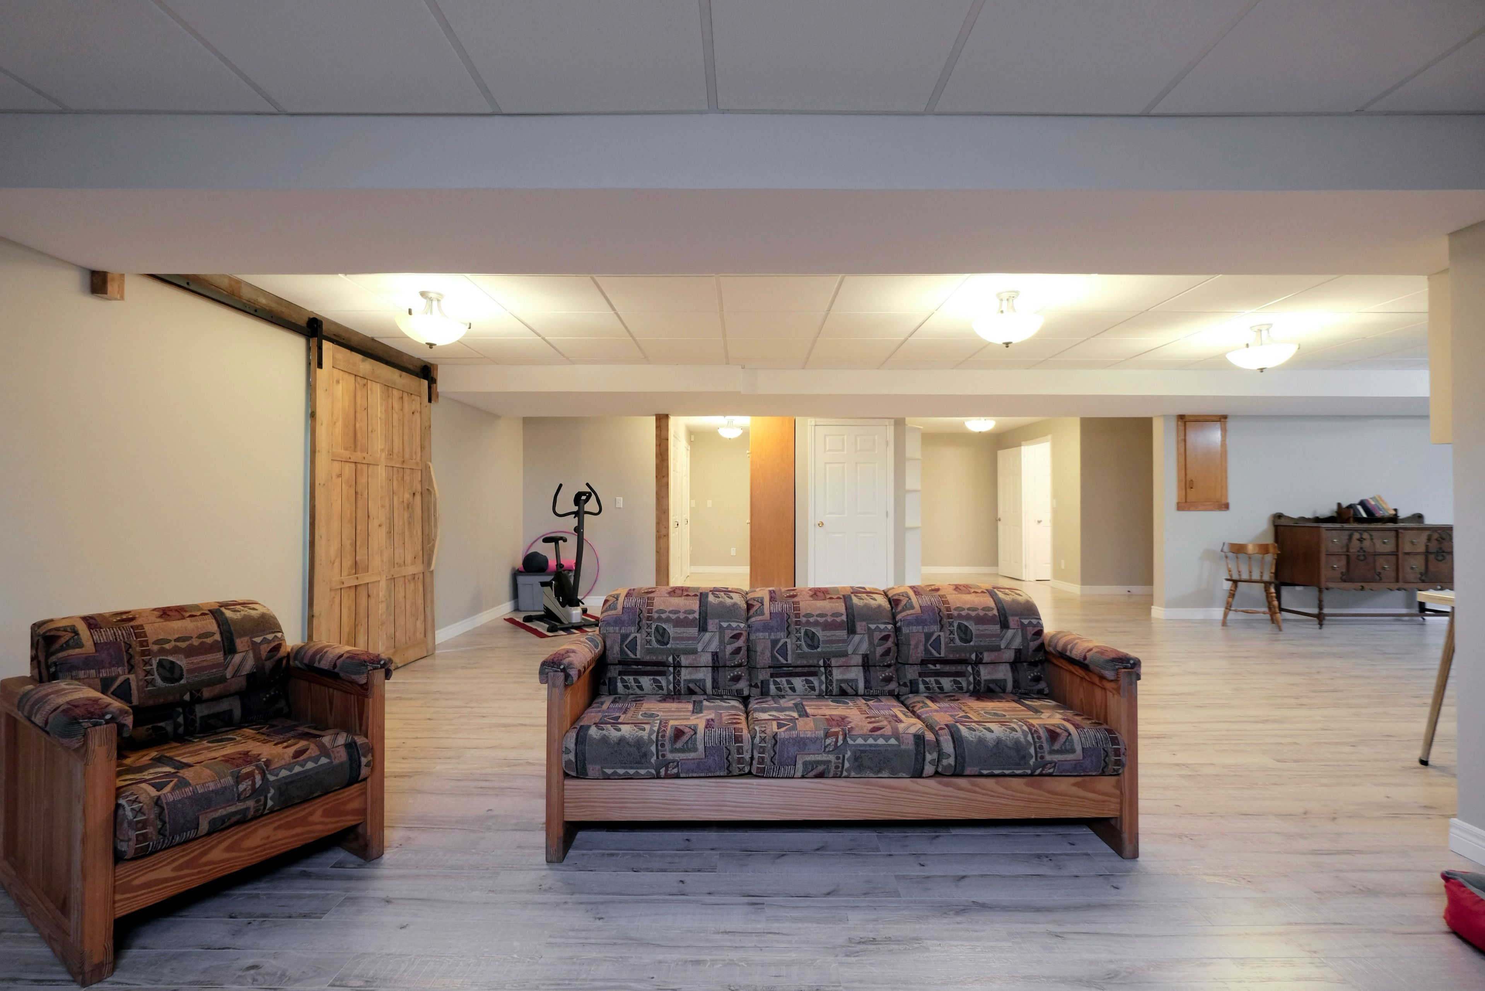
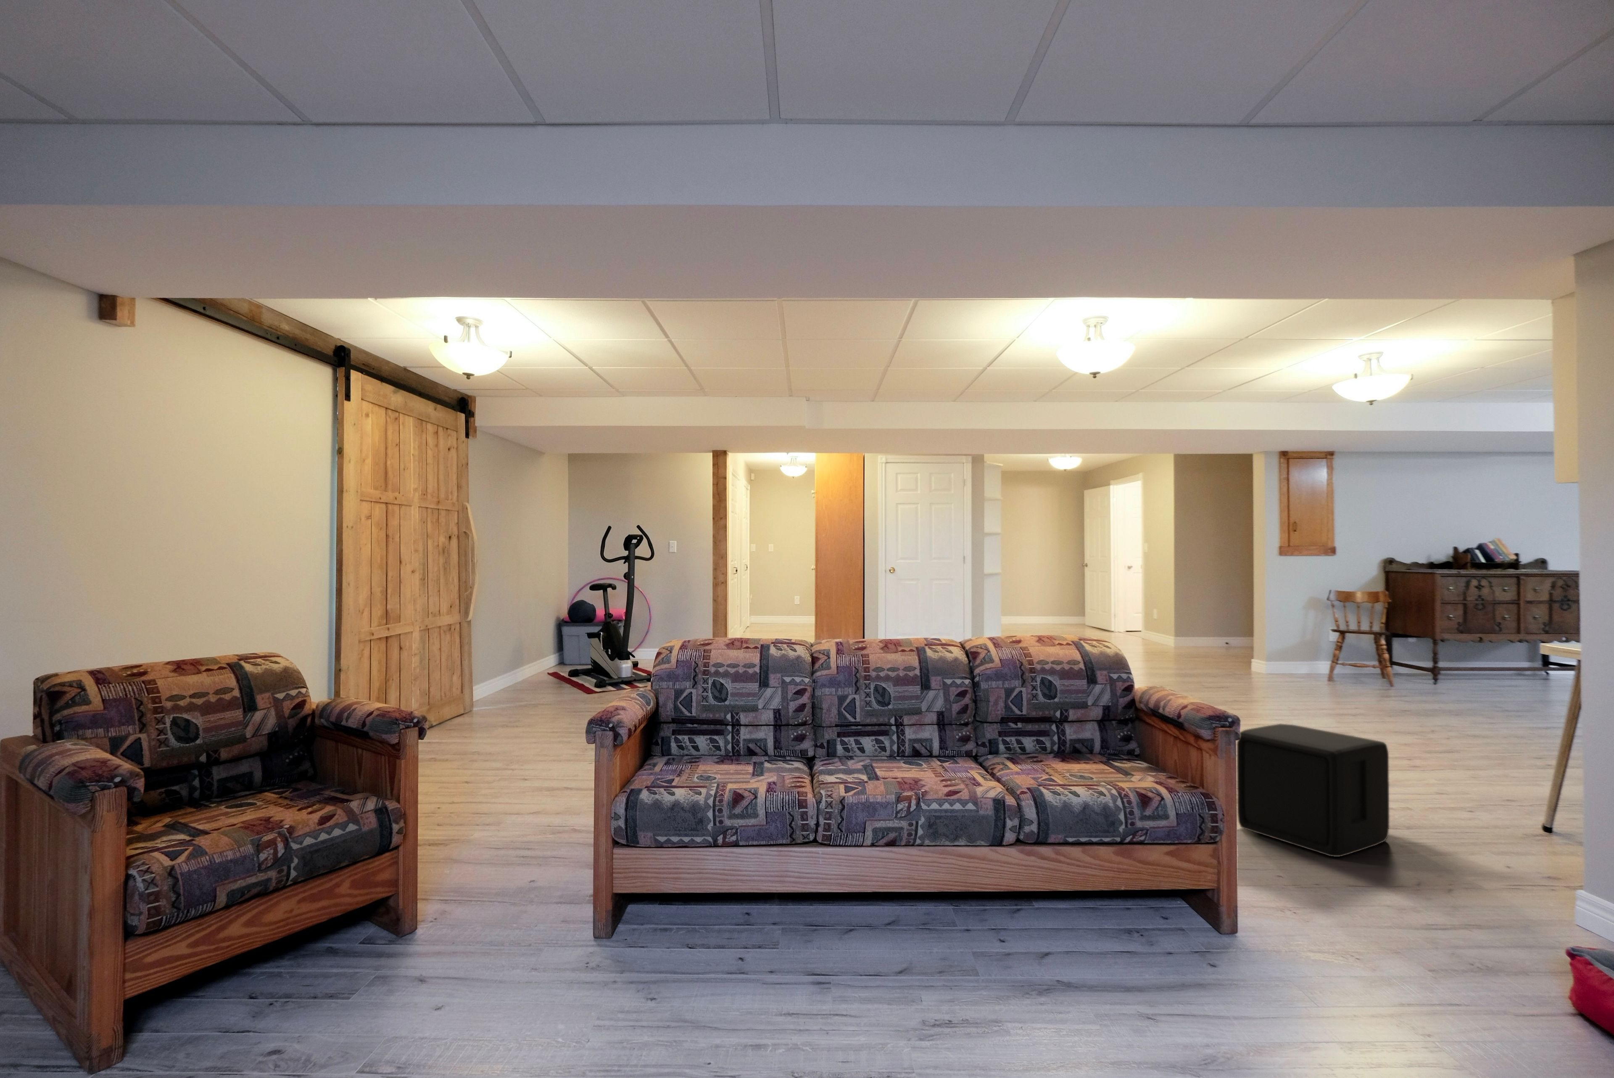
+ ottoman (1318, 783)
